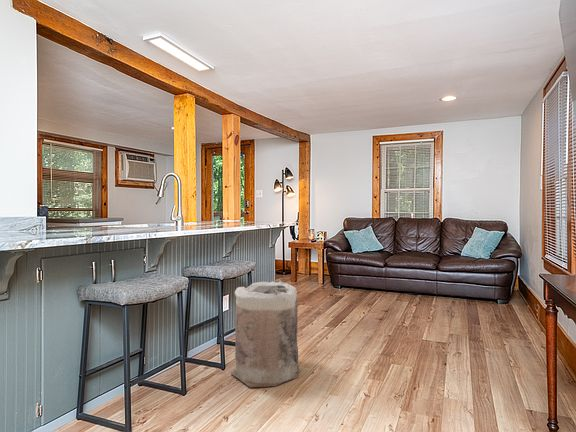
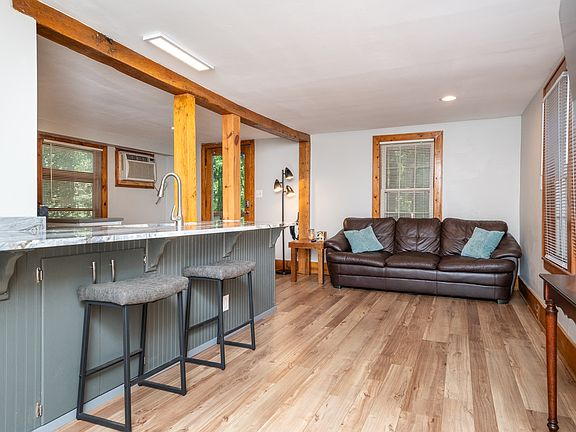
- bag (266, 328)
